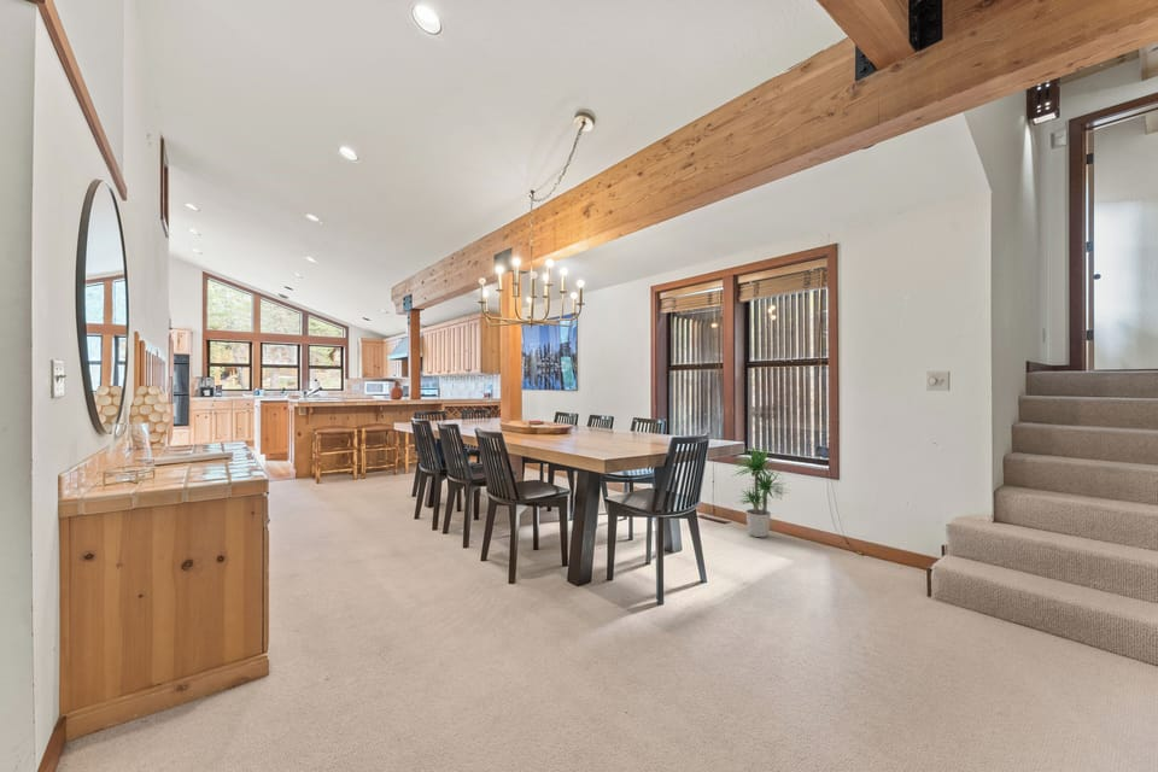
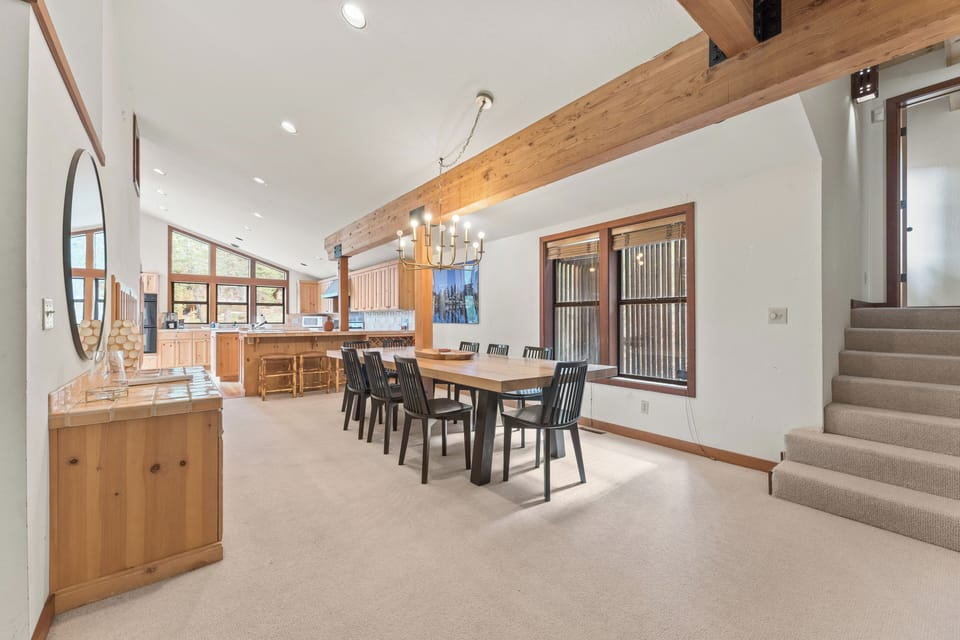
- potted plant (760, 489)
